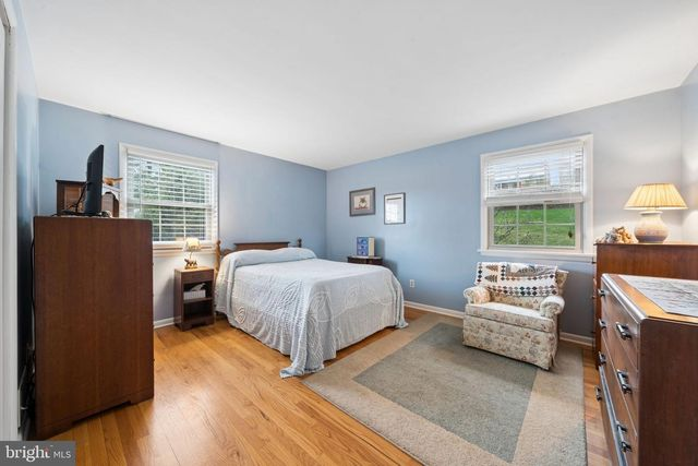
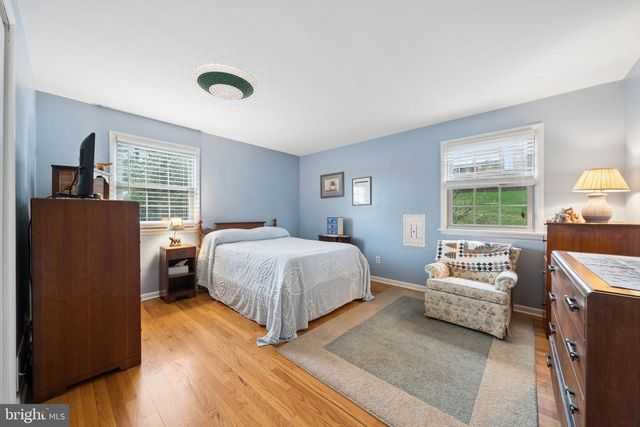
+ wall art (413, 230)
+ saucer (226, 90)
